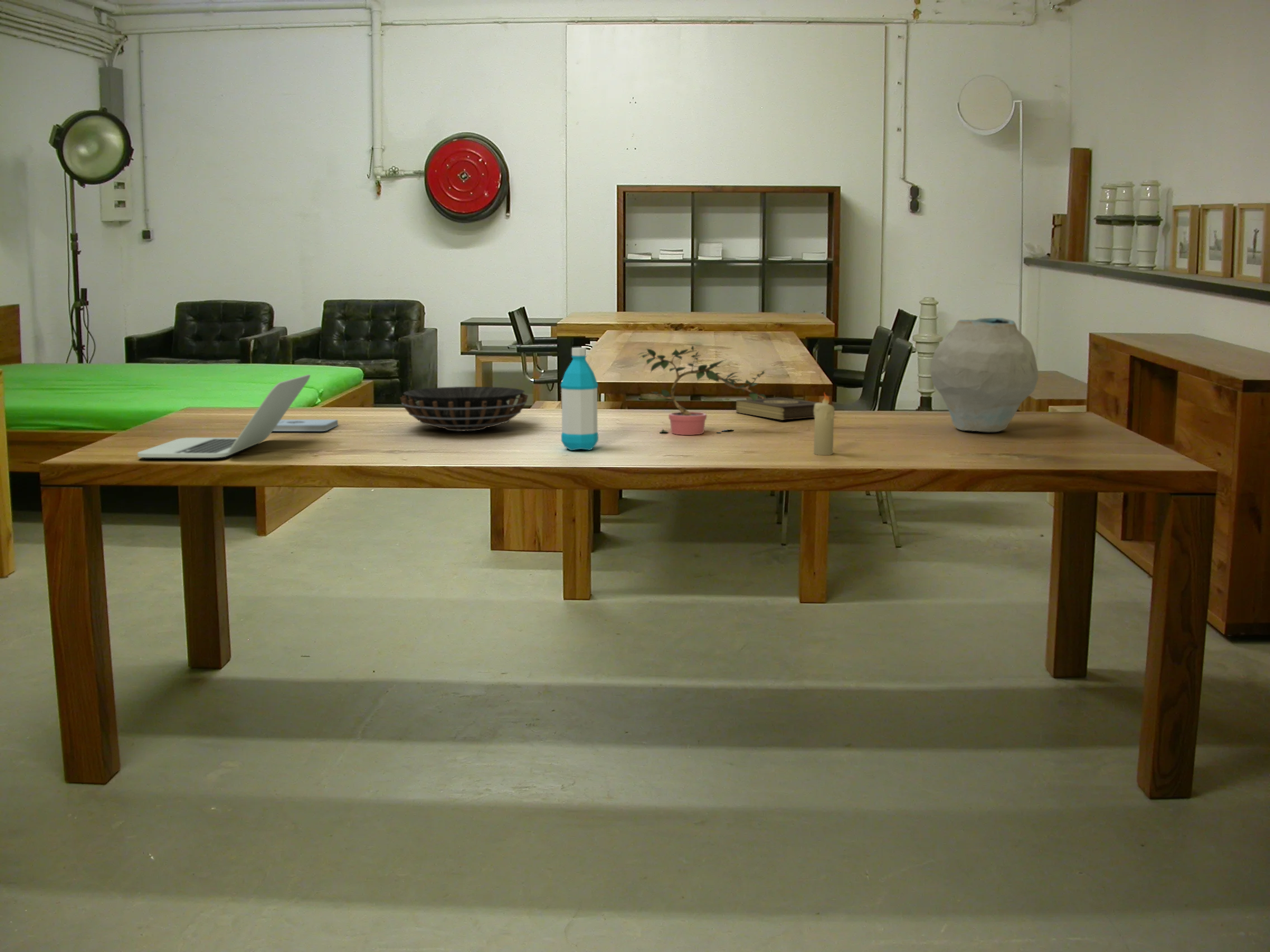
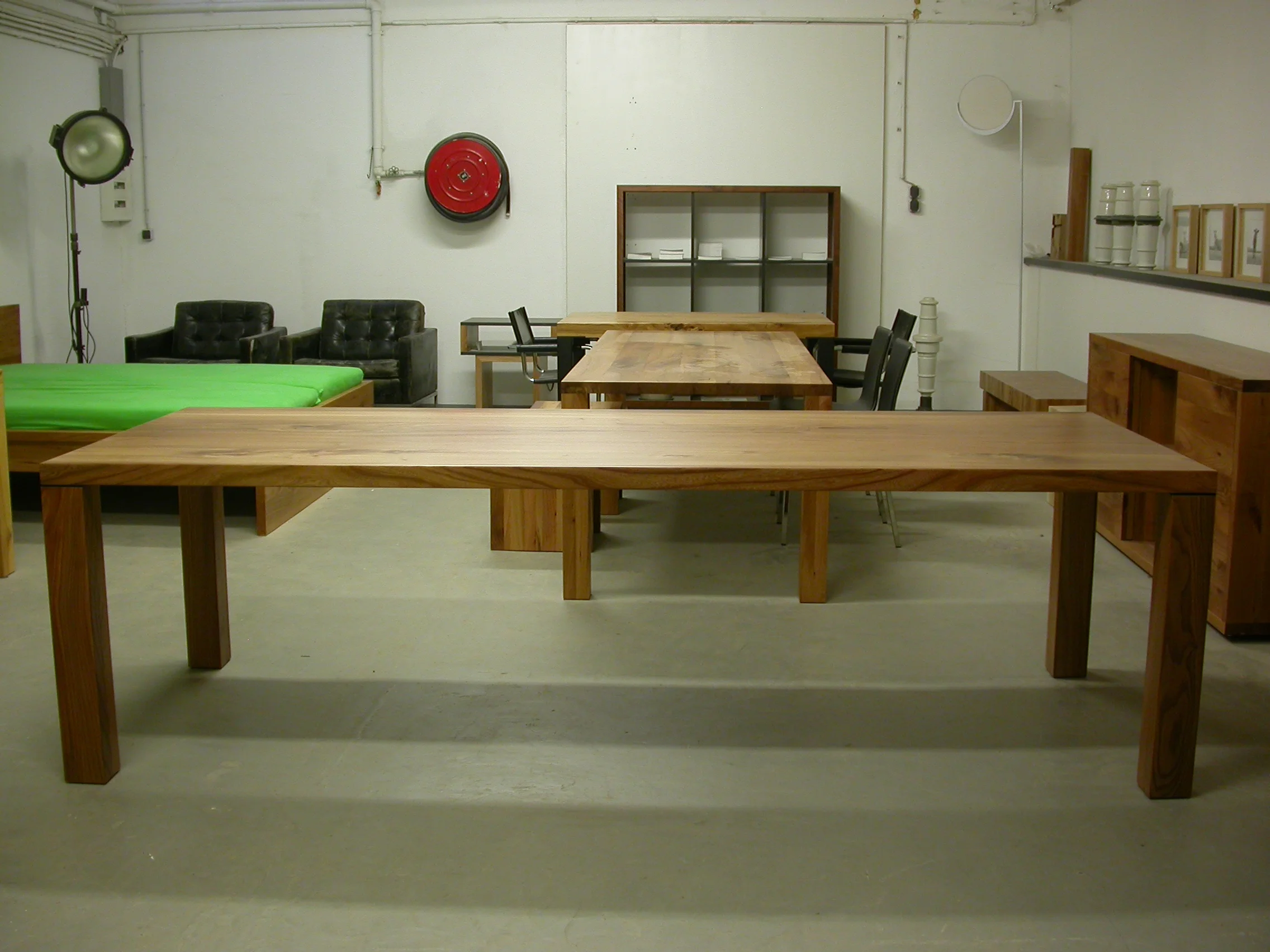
- water bottle (579, 398)
- book (781, 408)
- vase (983, 374)
- candle (823, 423)
- notepad (293, 425)
- potted plant (697, 380)
- decorative bowl (465, 410)
- laptop (245, 427)
